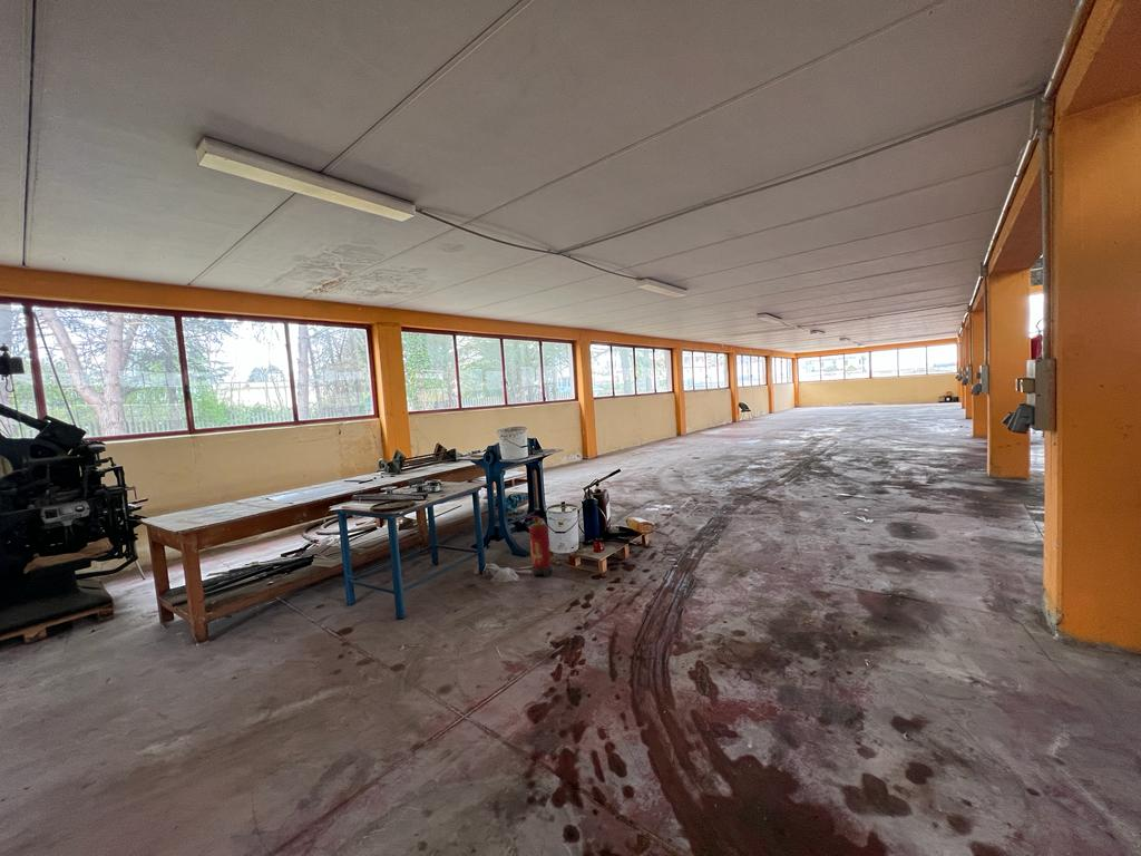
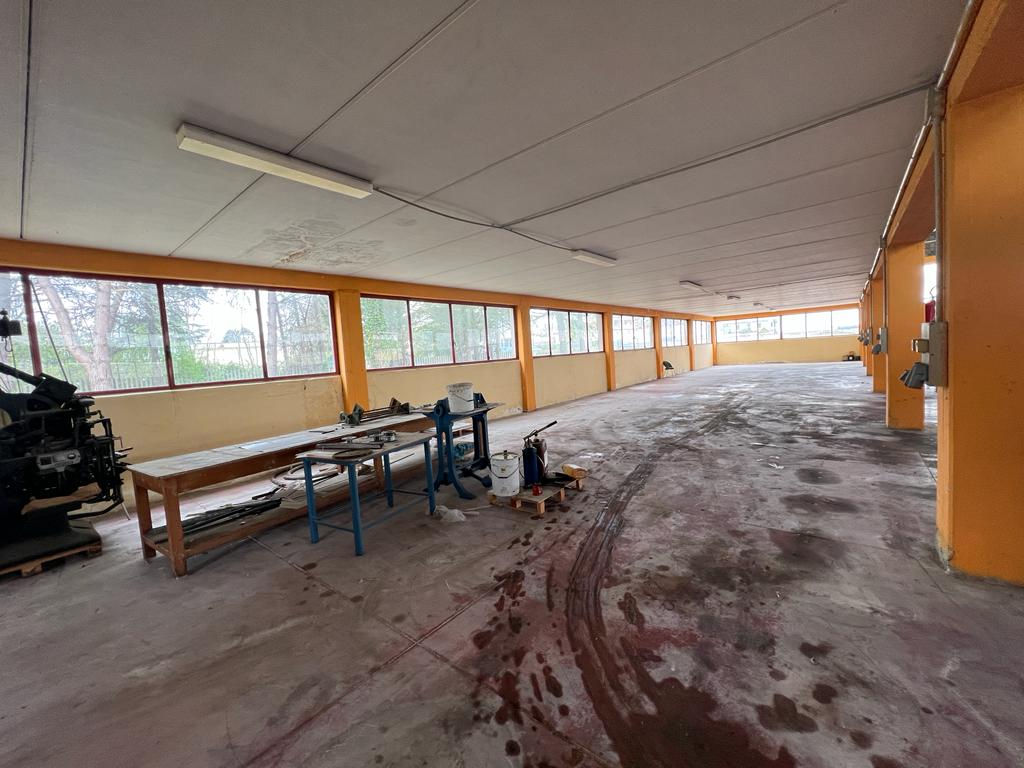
- fire extinguisher (540, 543)
